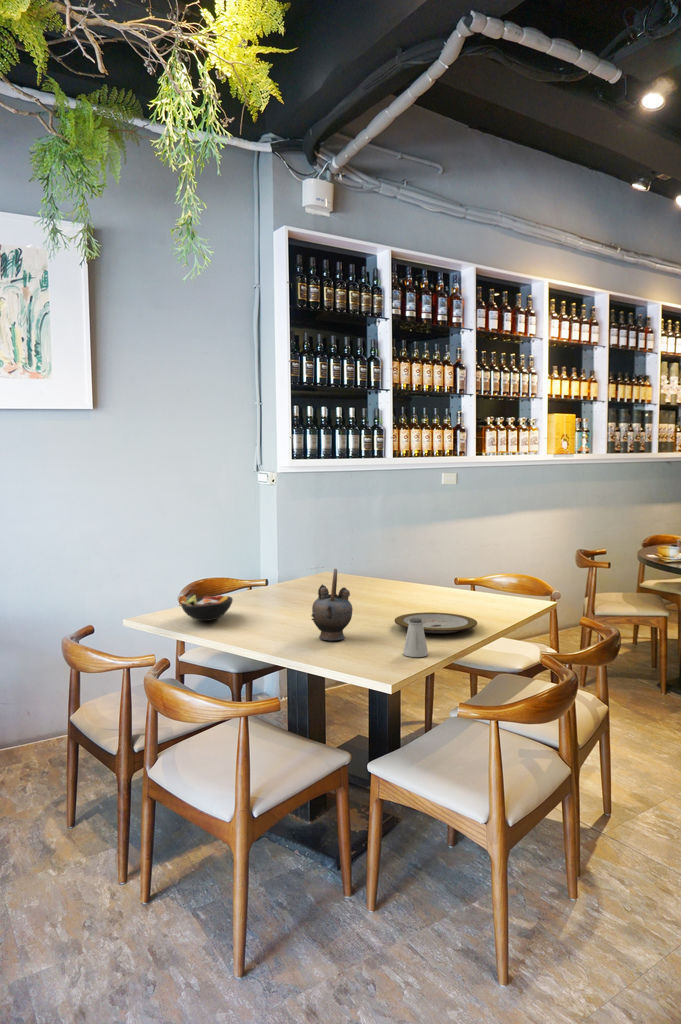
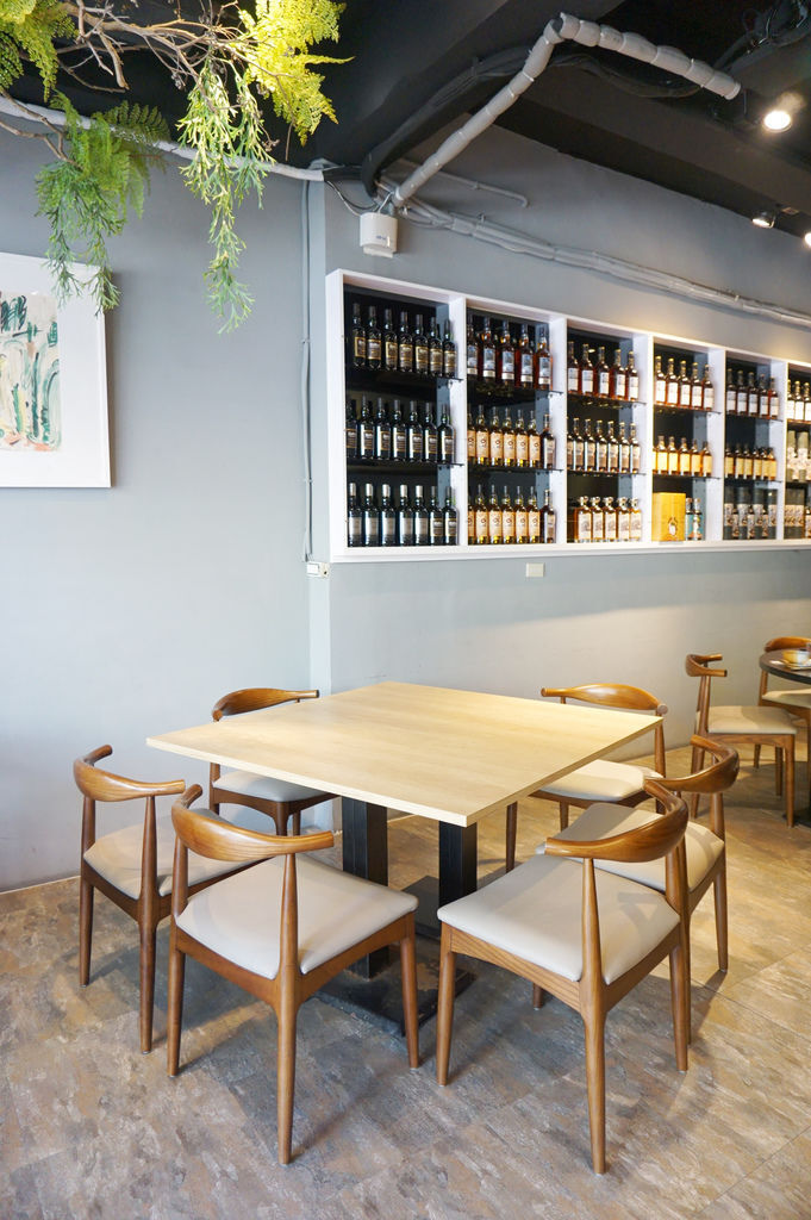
- teapot (331, 604)
- plate (435, 624)
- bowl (207, 608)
- saltshaker (415, 636)
